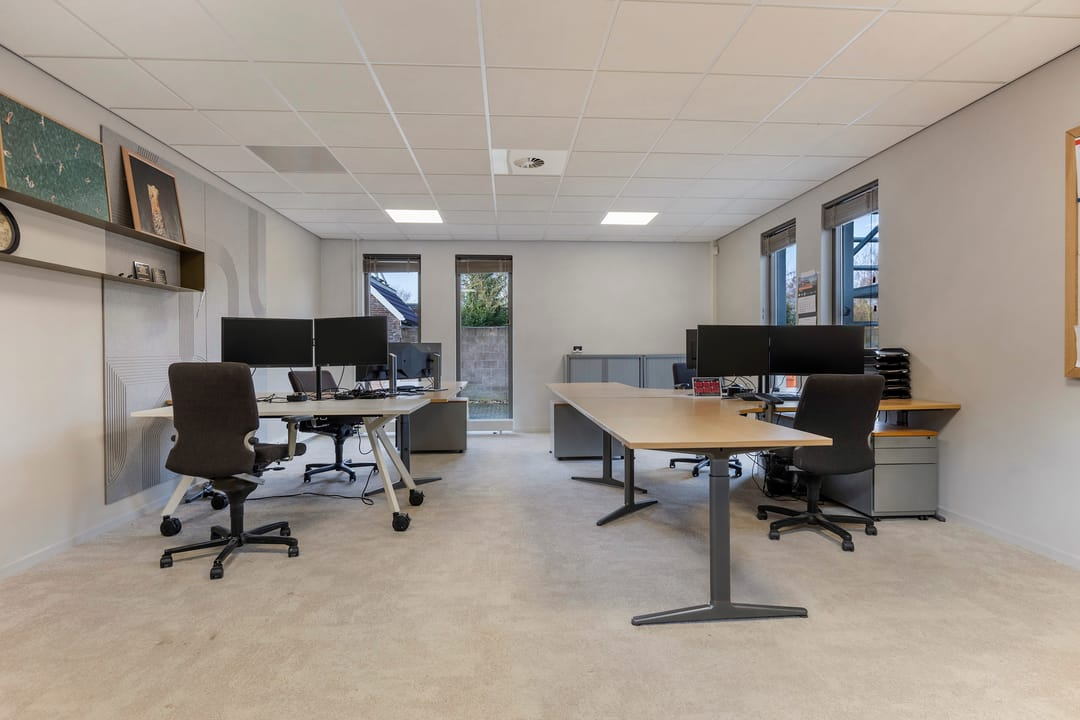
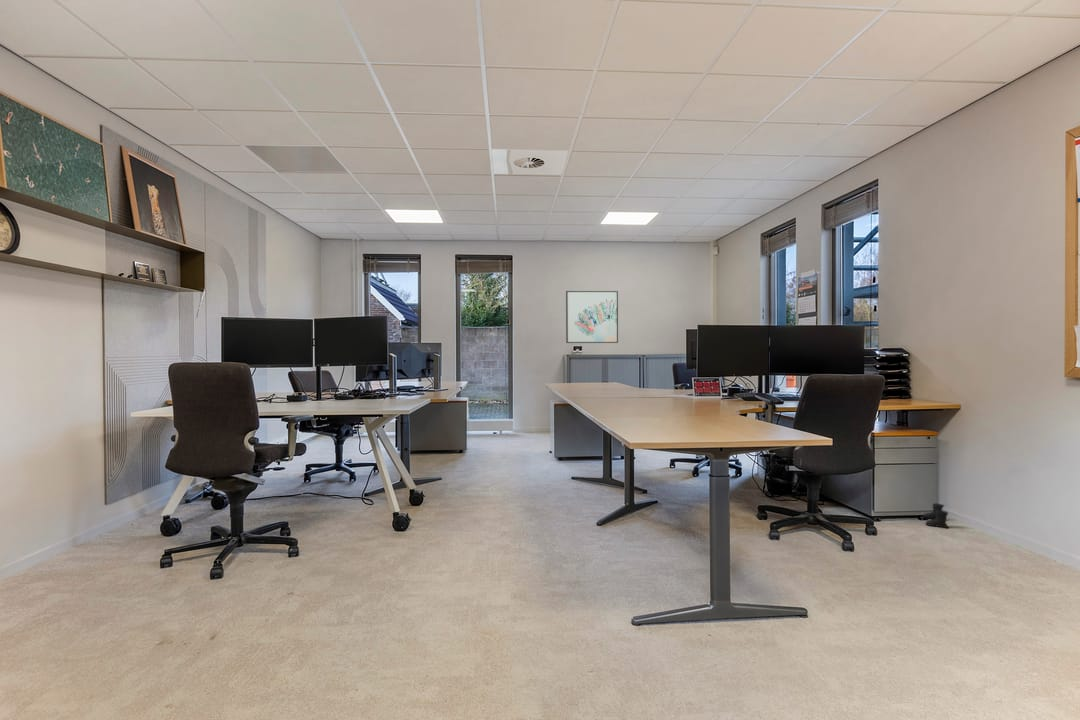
+ wall art (592, 317)
+ boots (935, 514)
